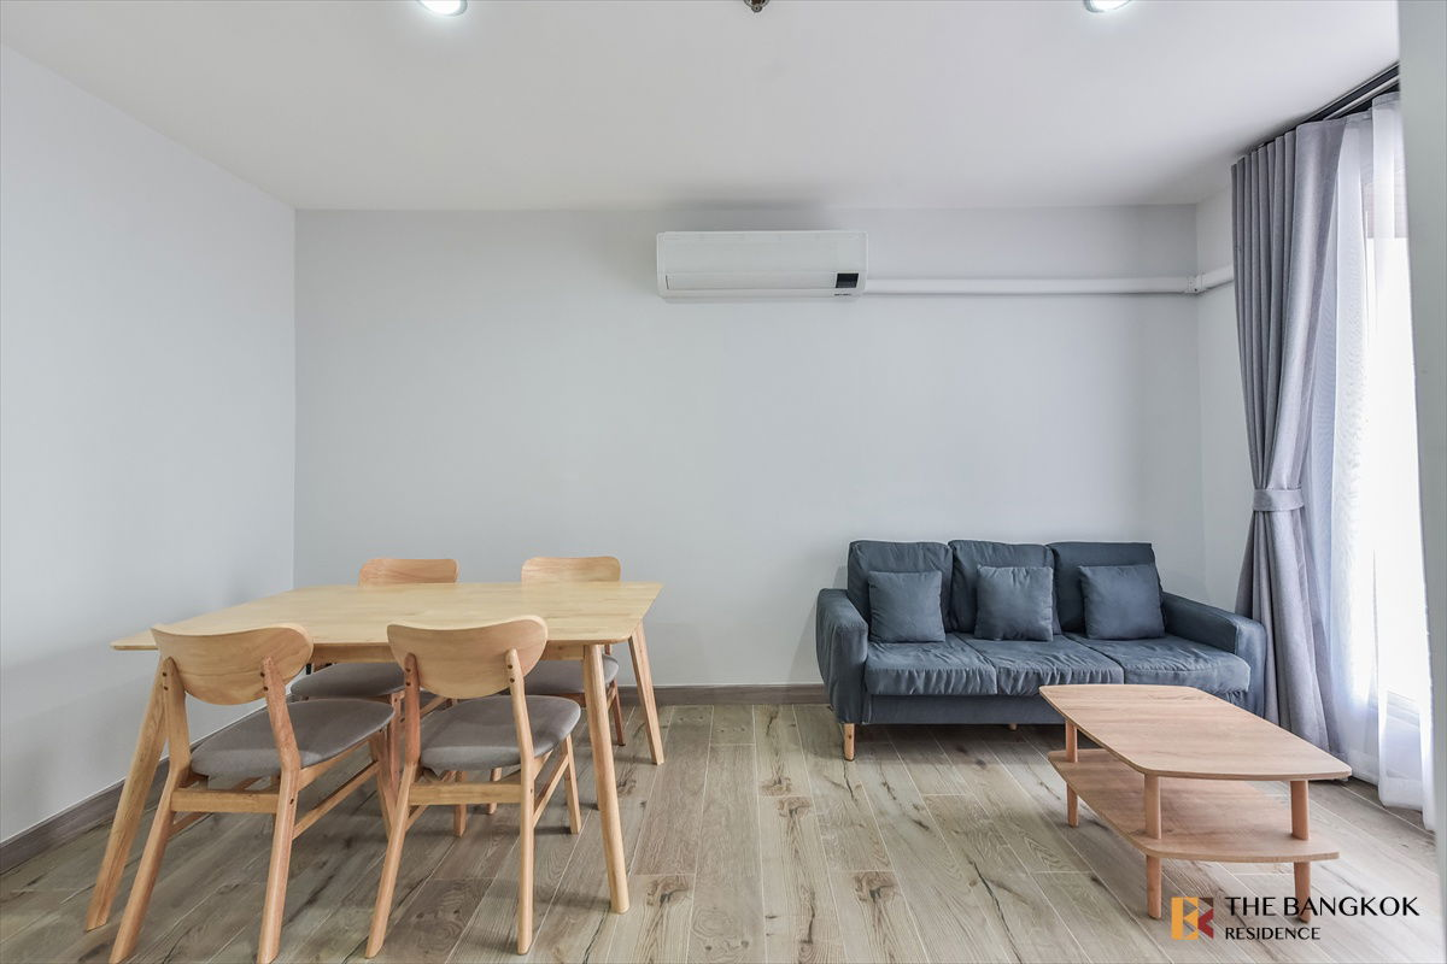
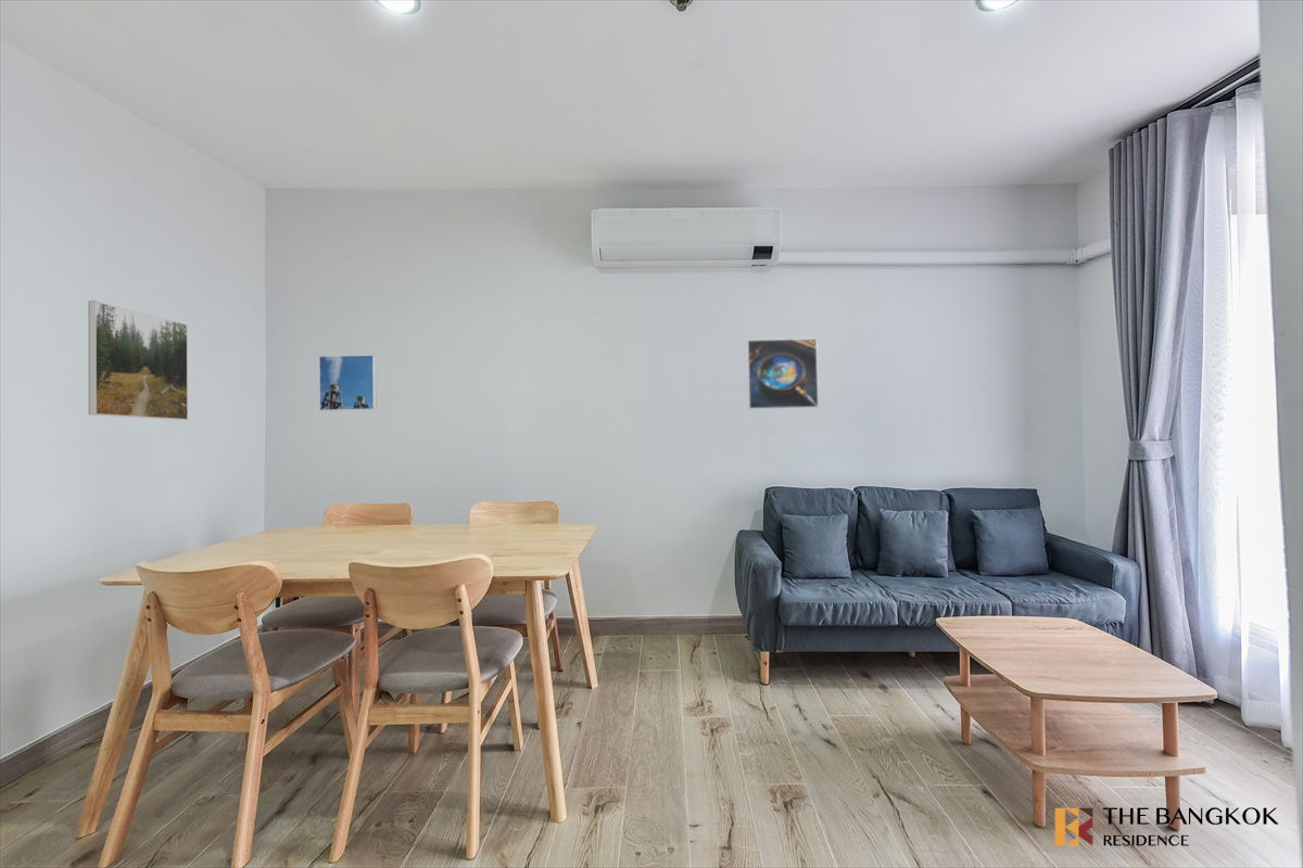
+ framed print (782, 373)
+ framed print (142, 365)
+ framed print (347, 382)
